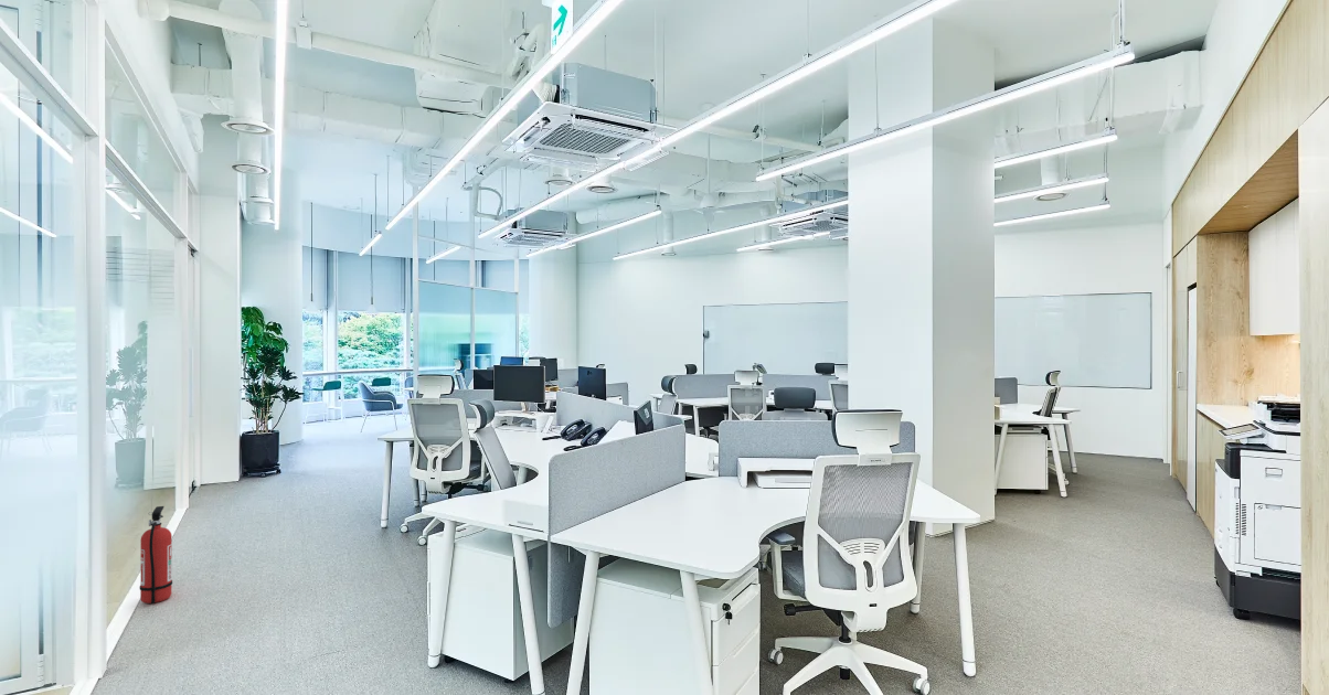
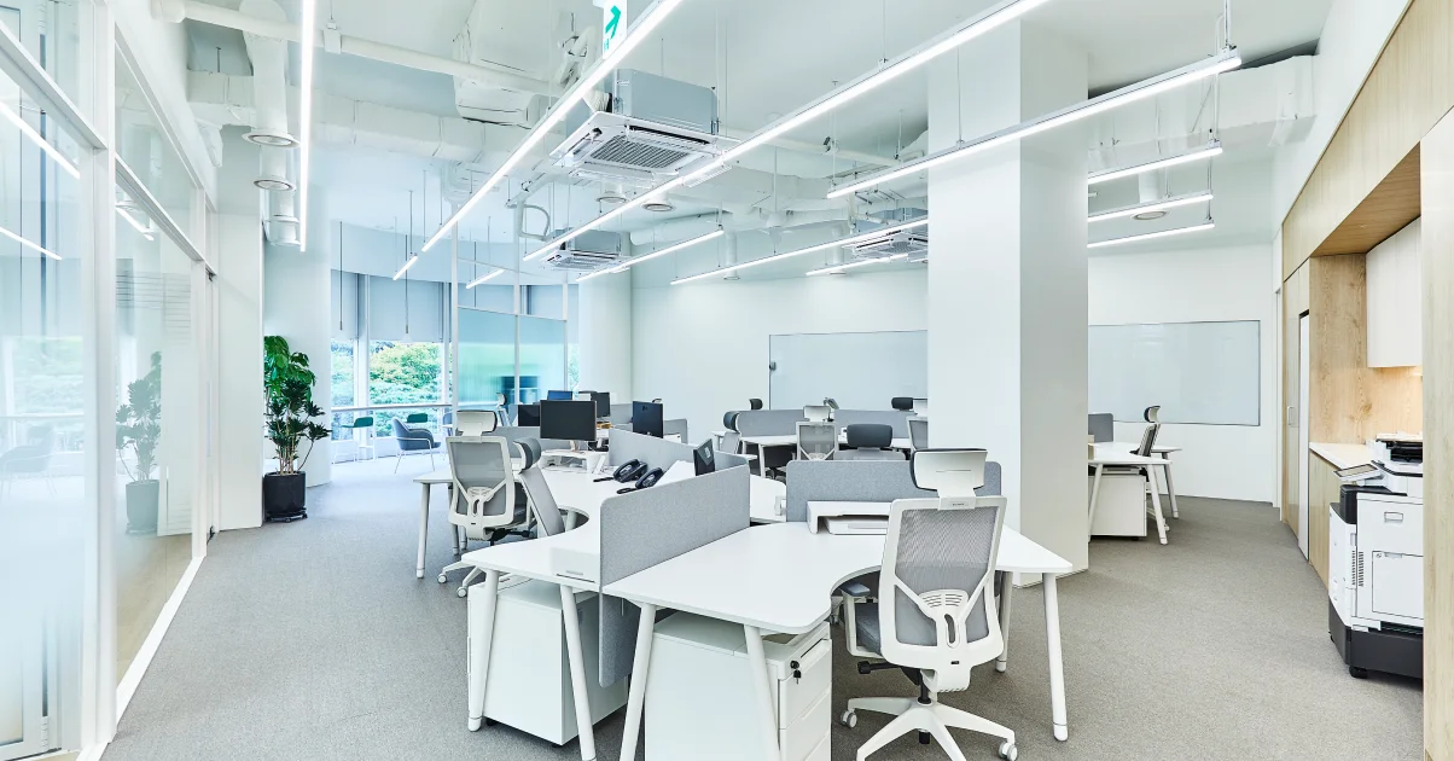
- fire extinguisher (156, 555)
